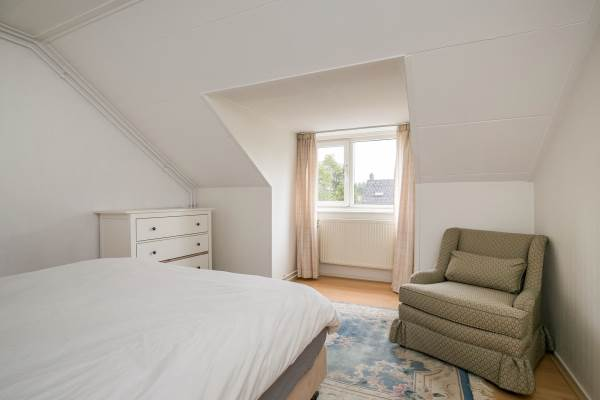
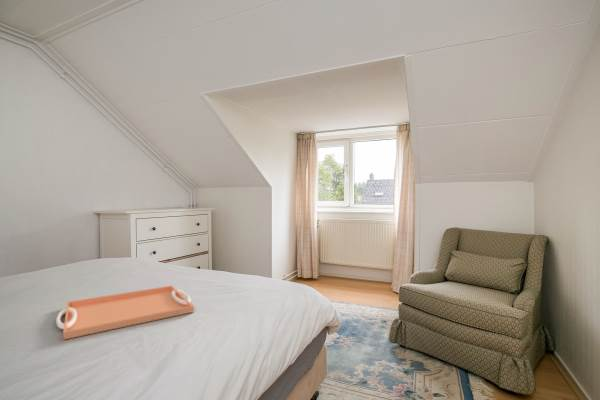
+ serving tray (129, 306)
